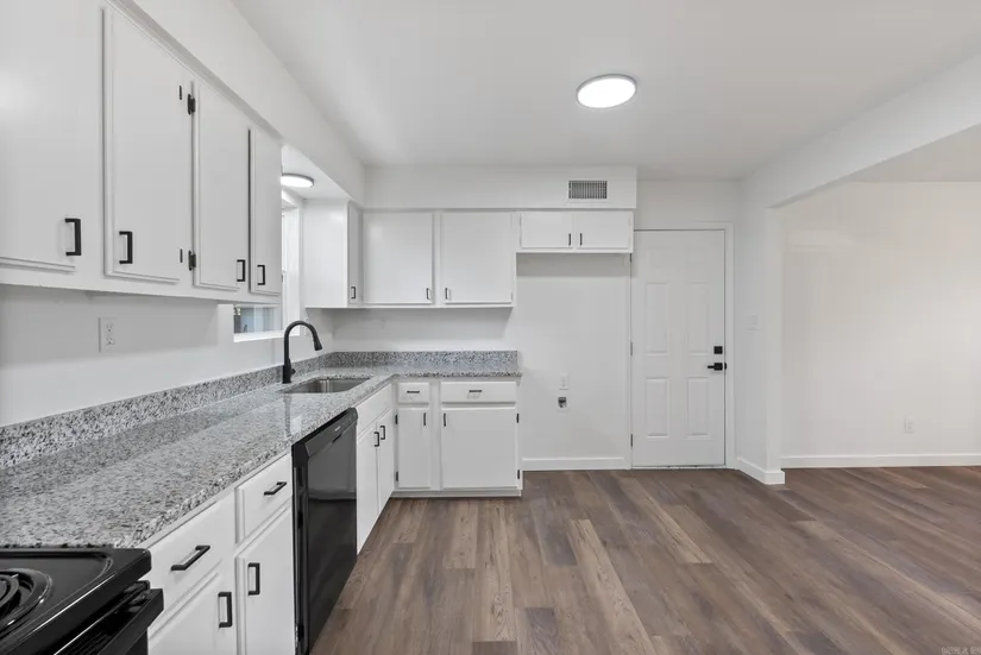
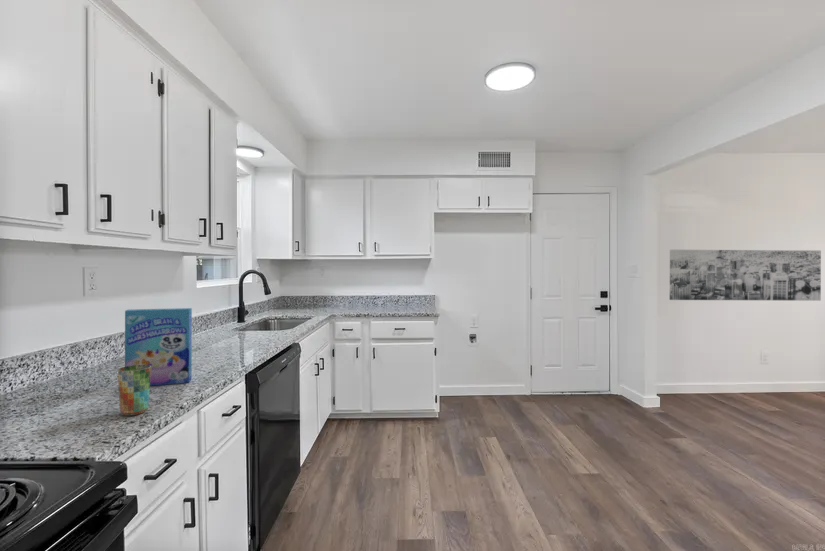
+ cup (134, 390)
+ cereal box (159, 346)
+ wall art (745, 275)
